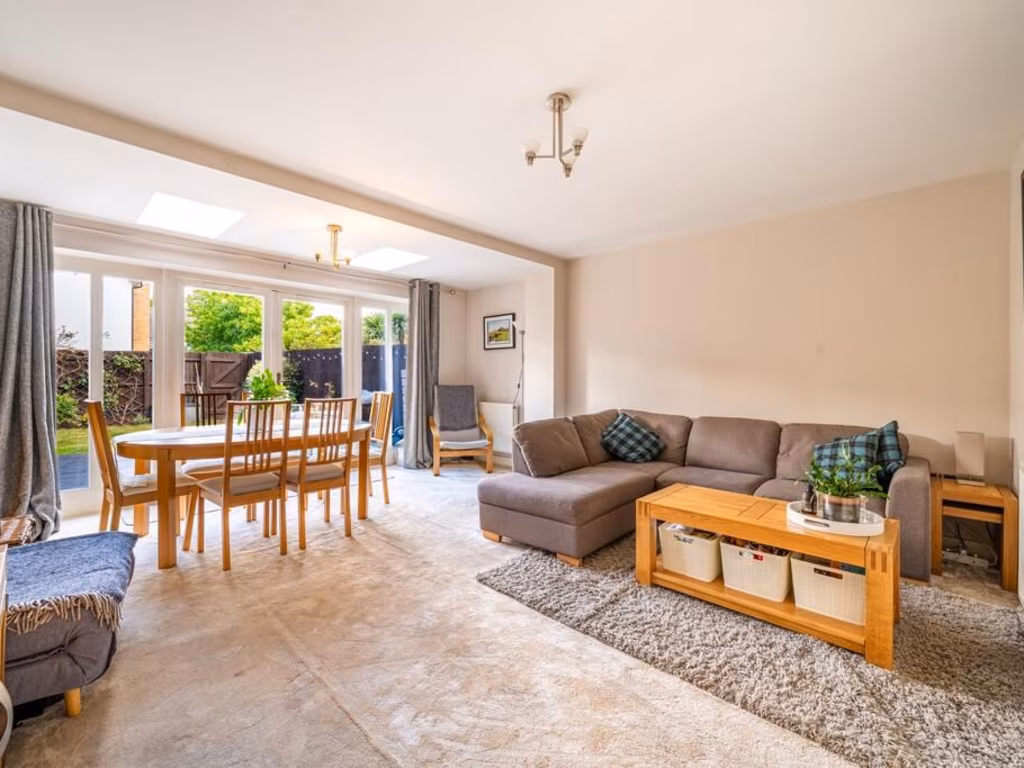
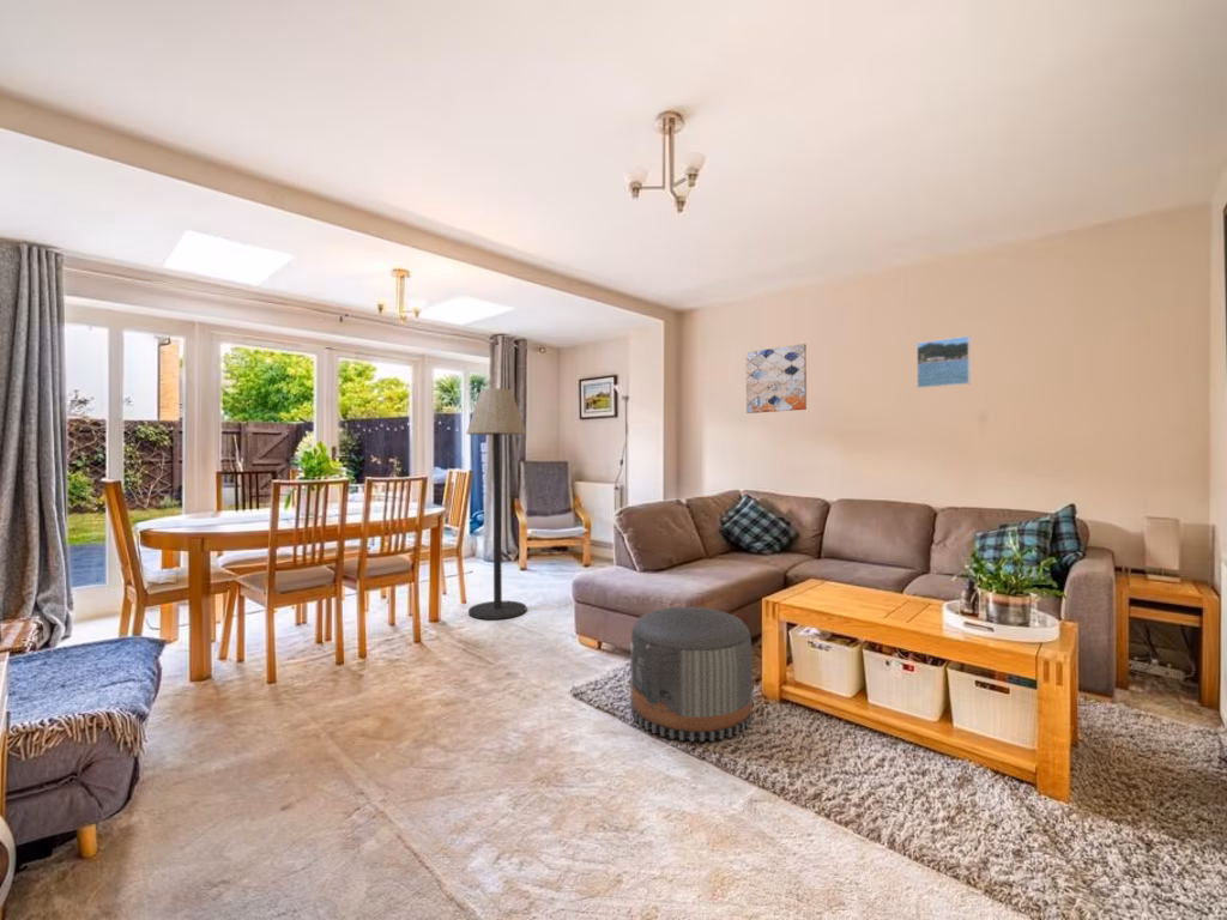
+ wall art (775, 380)
+ pouf (690, 661)
+ floor lamp (496, 501)
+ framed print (942, 362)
